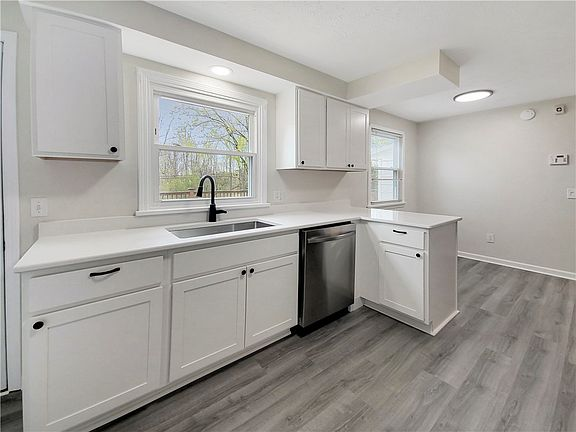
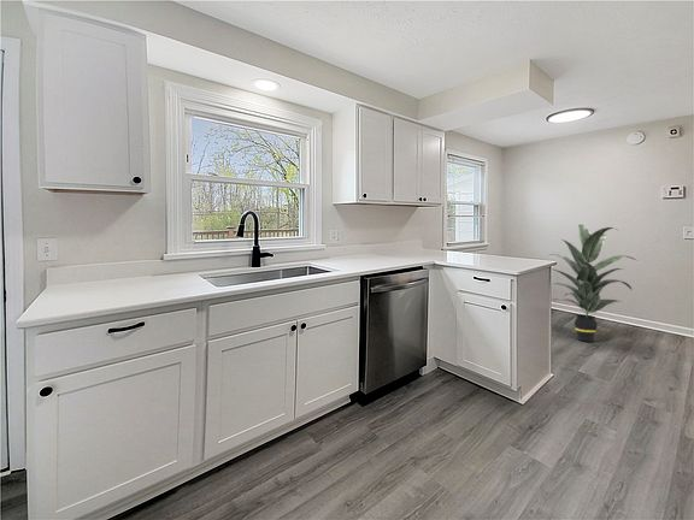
+ indoor plant (587, 280)
